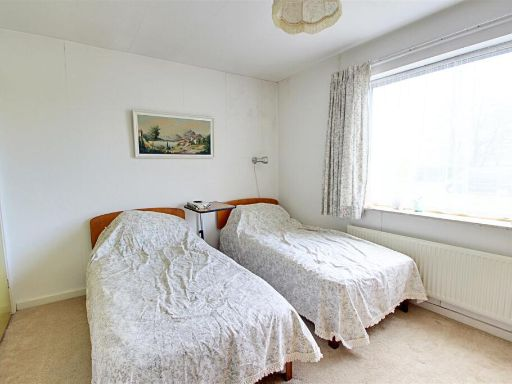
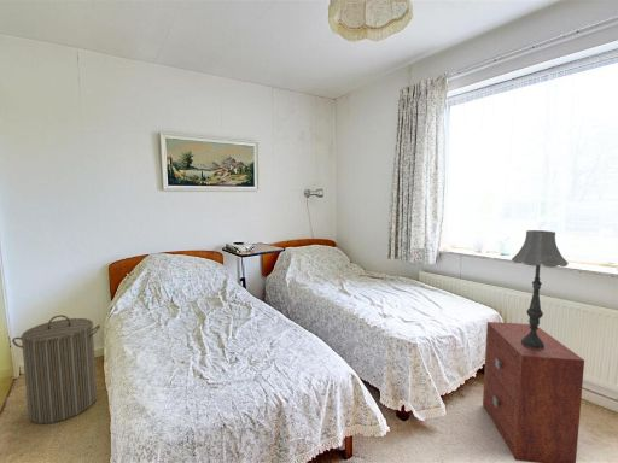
+ table lamp (536, 288)
+ laundry hamper (60, 361)
+ nightstand (524, 385)
